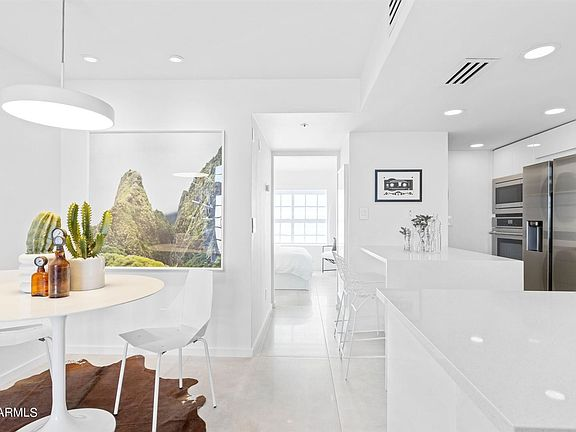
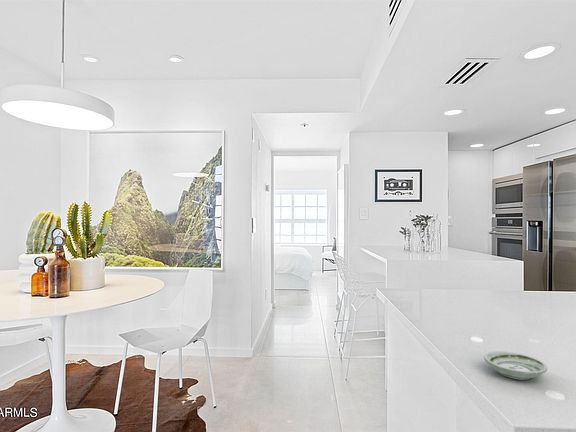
+ saucer (514, 367)
